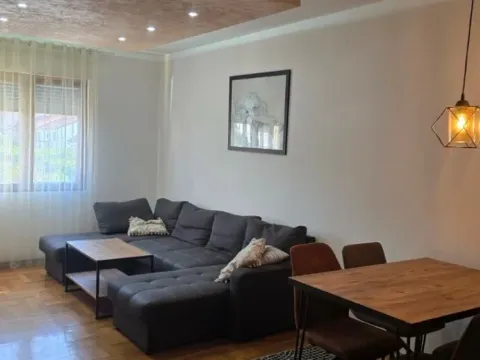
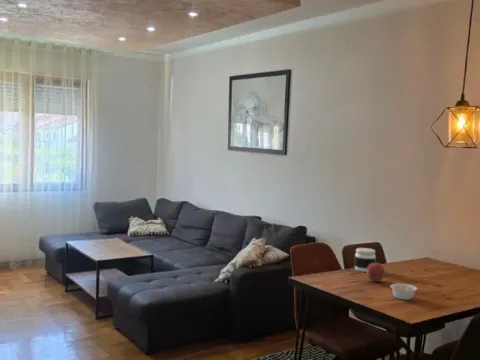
+ legume (403, 290)
+ fruit (376, 271)
+ jar (365, 259)
